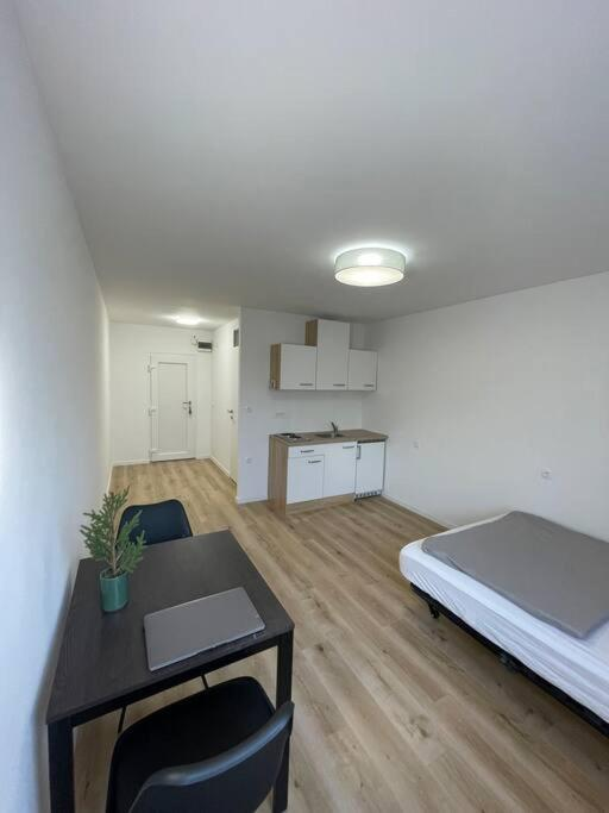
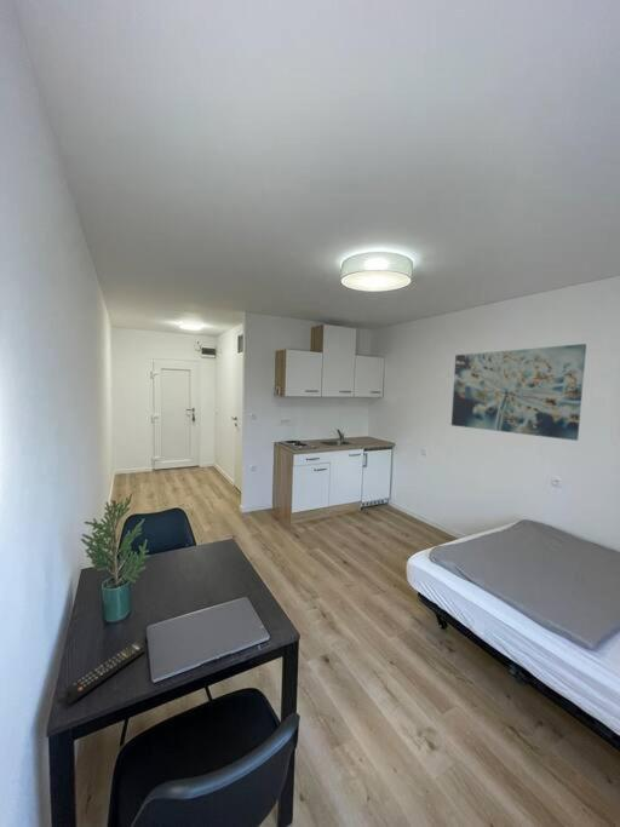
+ wall art (507, 391)
+ remote control (108, 668)
